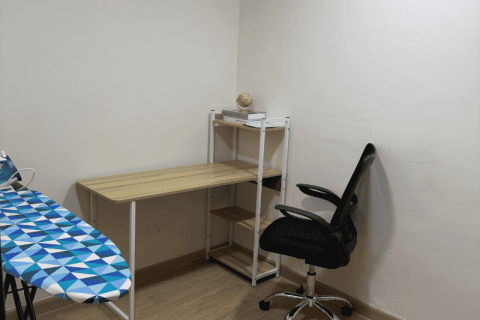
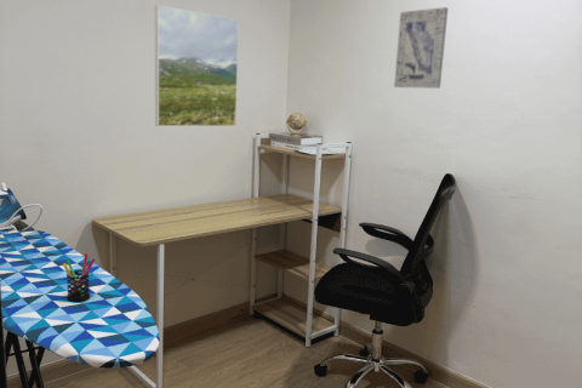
+ pen holder (78, 275)
+ wall art (420, 48)
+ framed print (198, 70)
